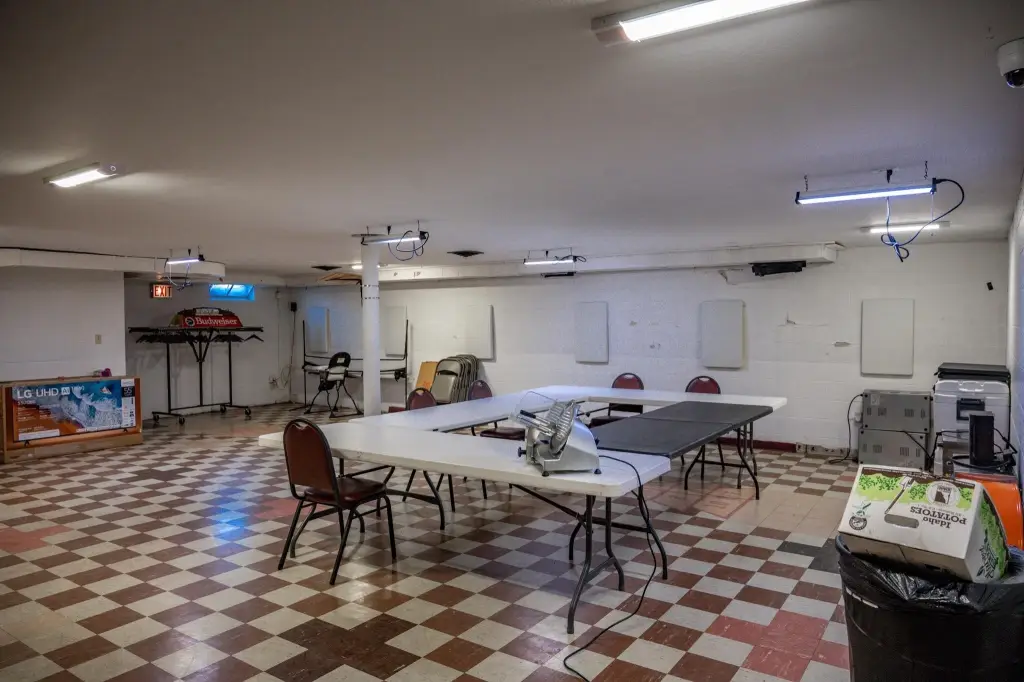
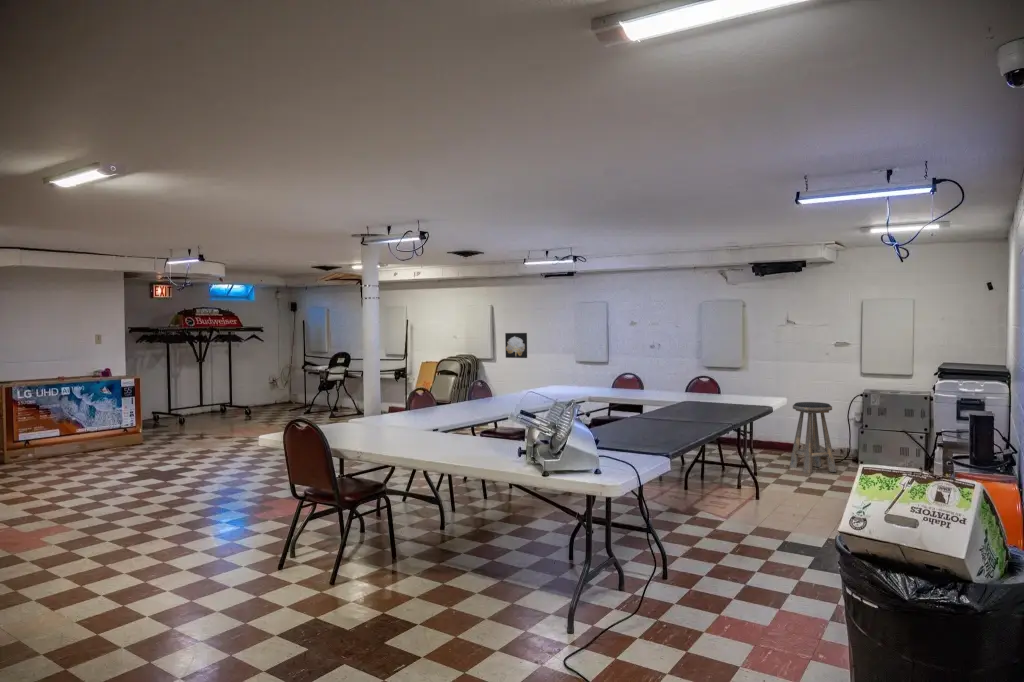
+ wall art (516, 345)
+ stool (812, 436)
